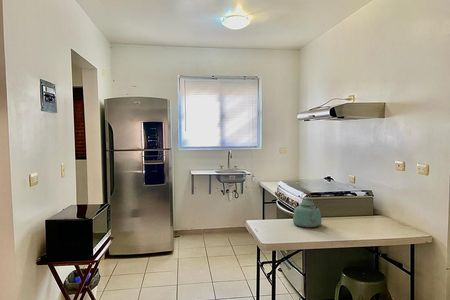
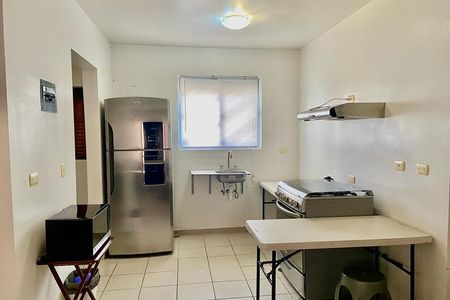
- kettle (308, 208)
